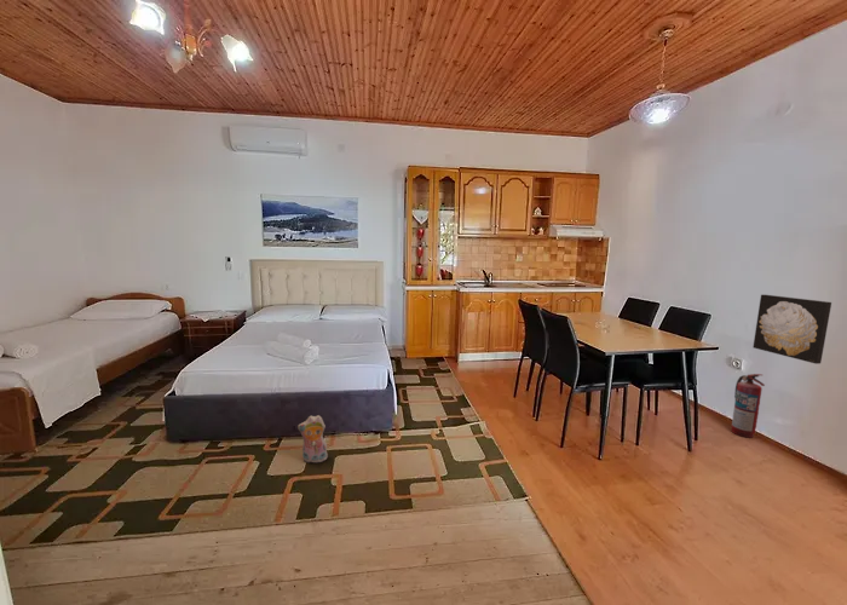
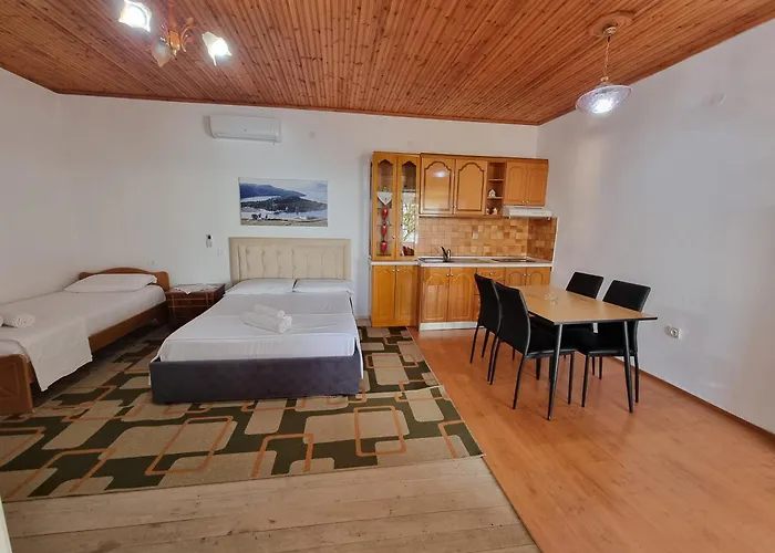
- wall art (789, 327)
- plush toy (313, 438)
- fire extinguisher (747, 402)
